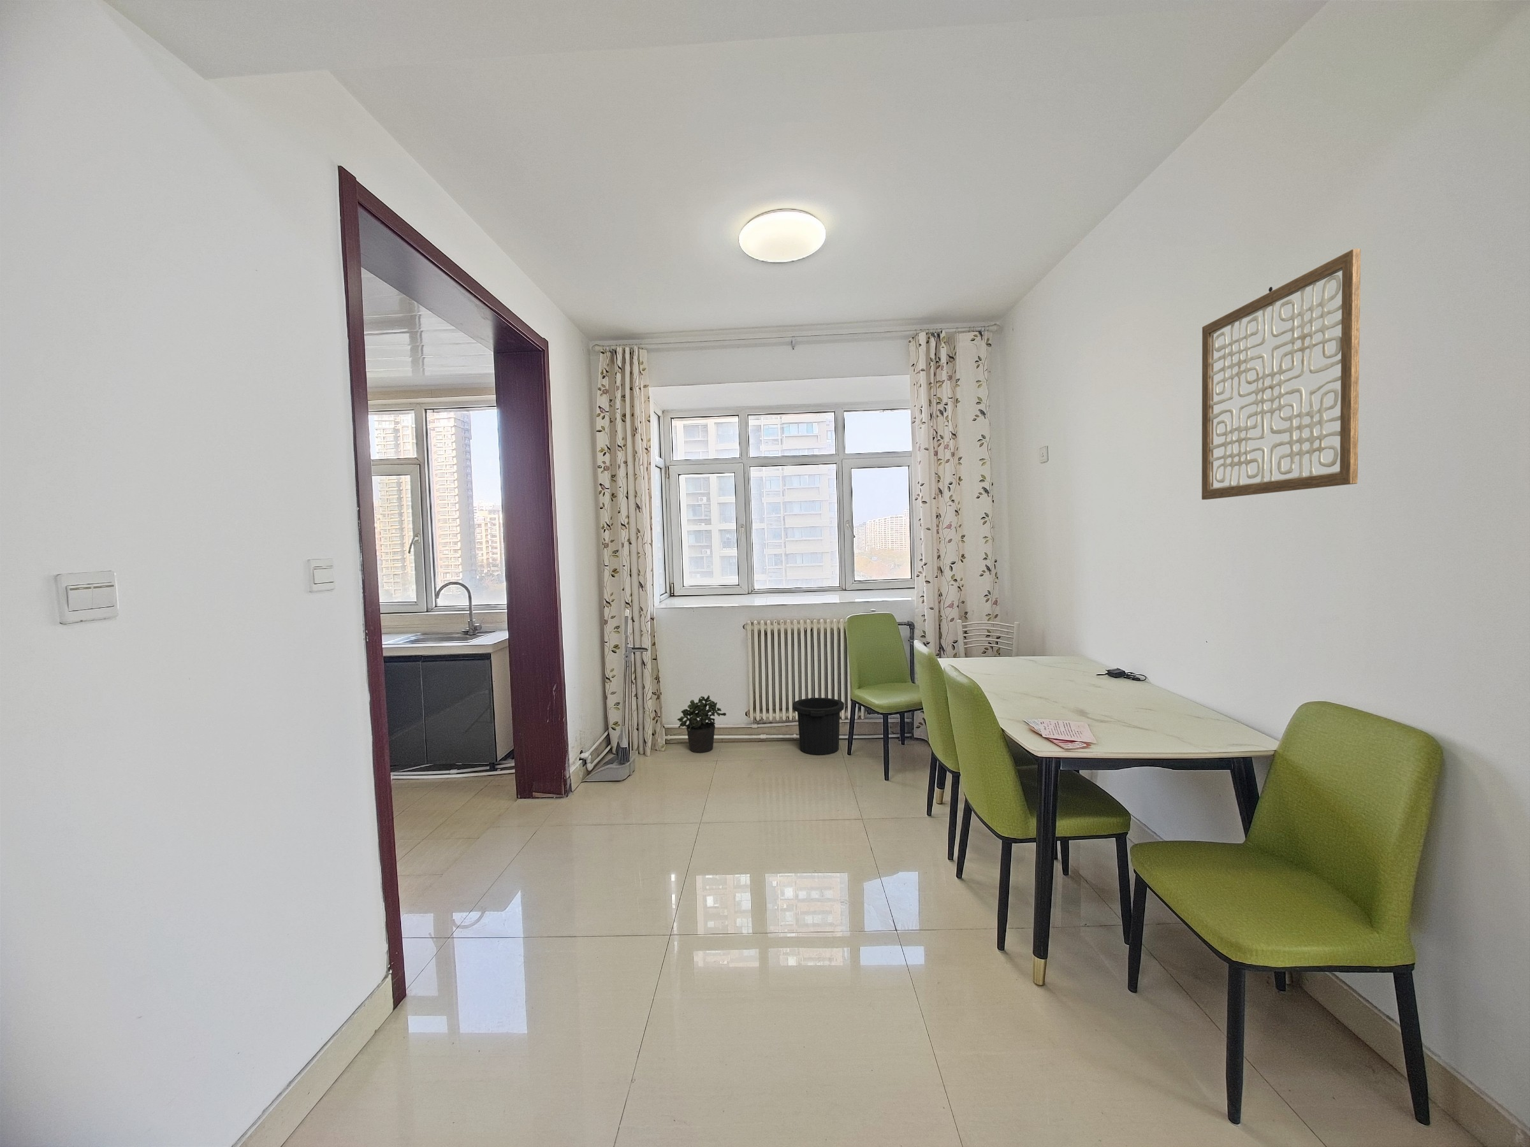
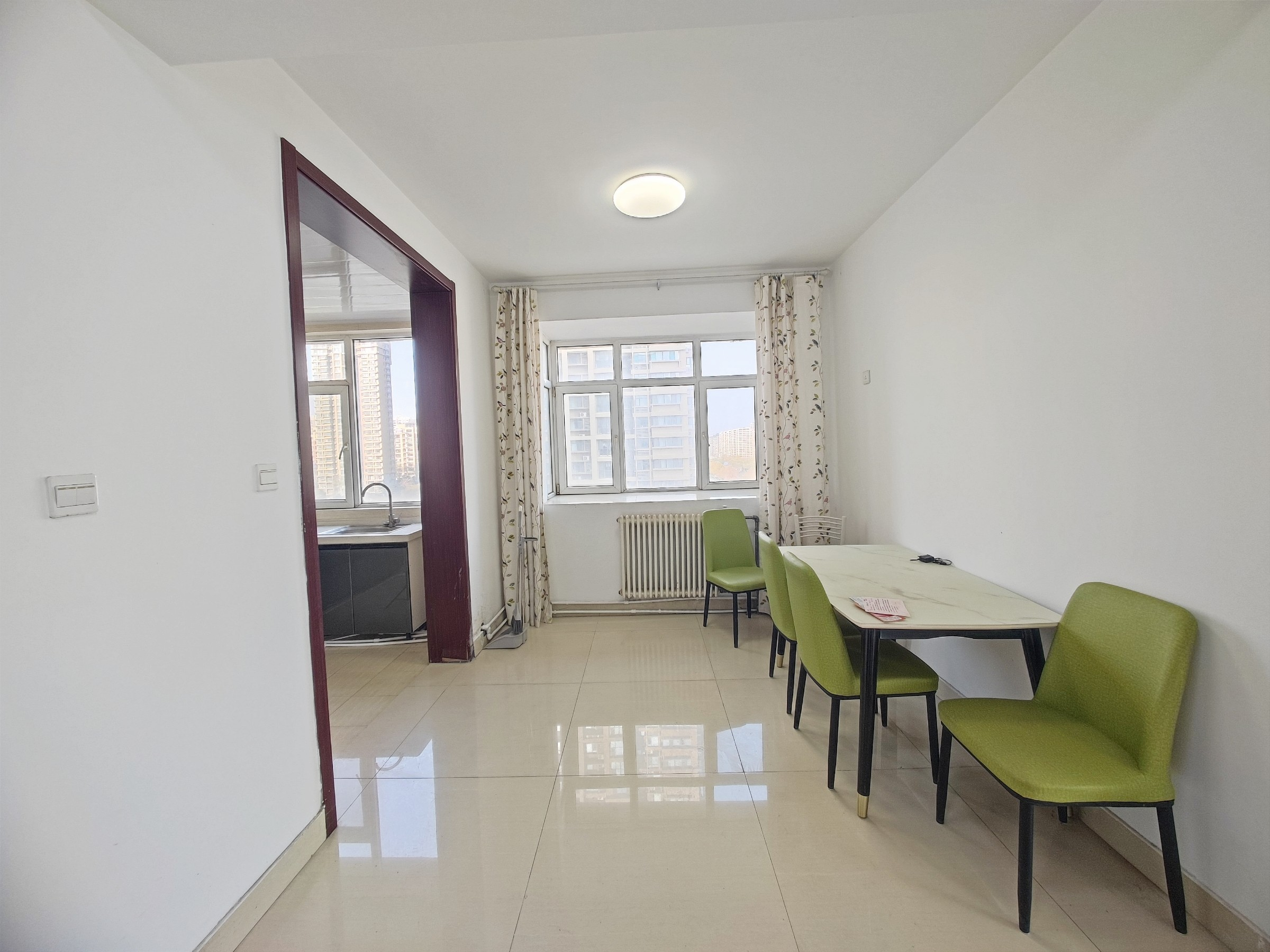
- potted plant (702, 722)
- trash can (818, 725)
- wall art (1267, 389)
